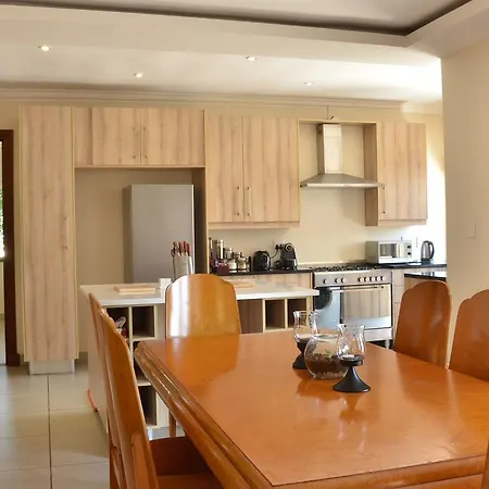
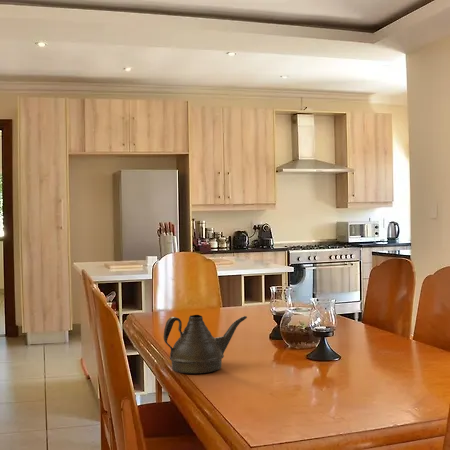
+ teapot (206, 341)
